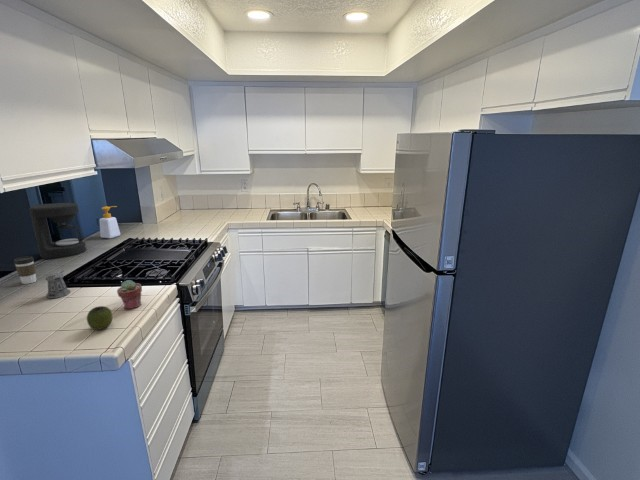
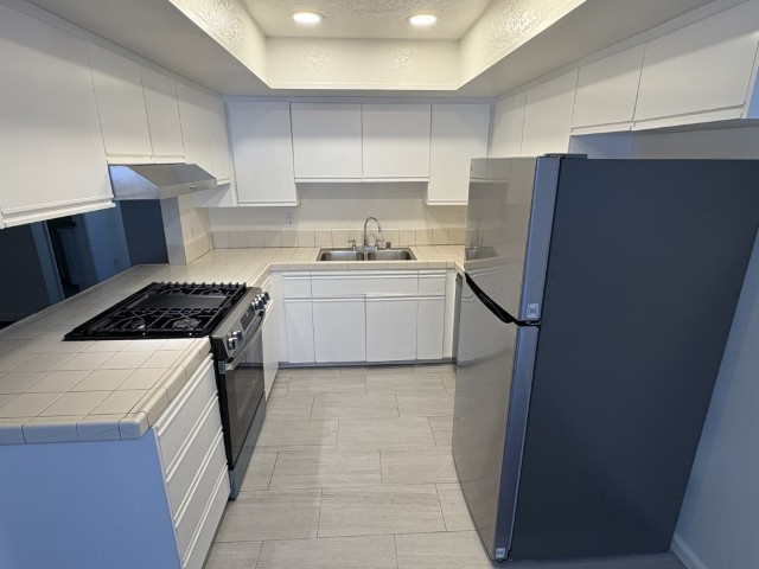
- potted succulent (130, 293)
- apple (99, 317)
- pepper shaker (57, 283)
- coffee maker (59, 228)
- soap bottle (110, 221)
- coffee cup (26, 270)
